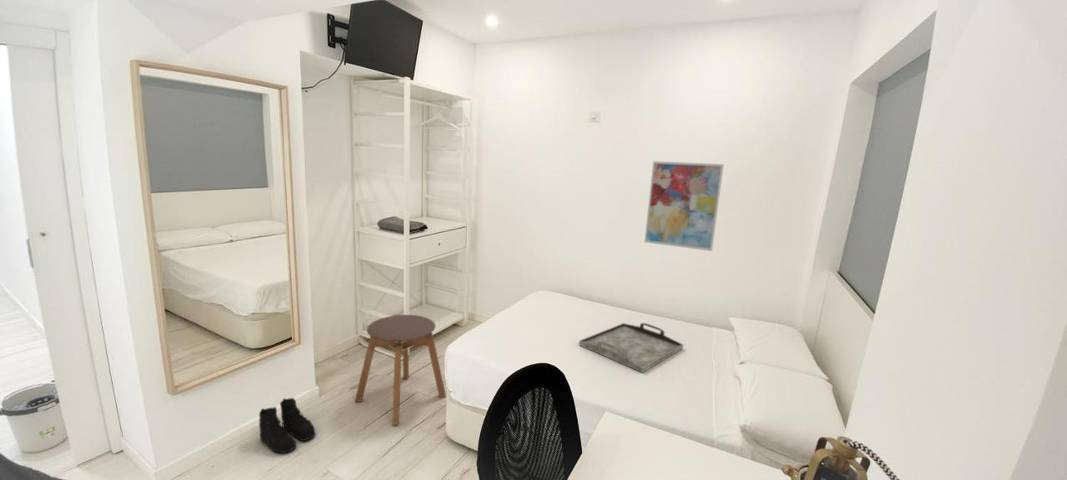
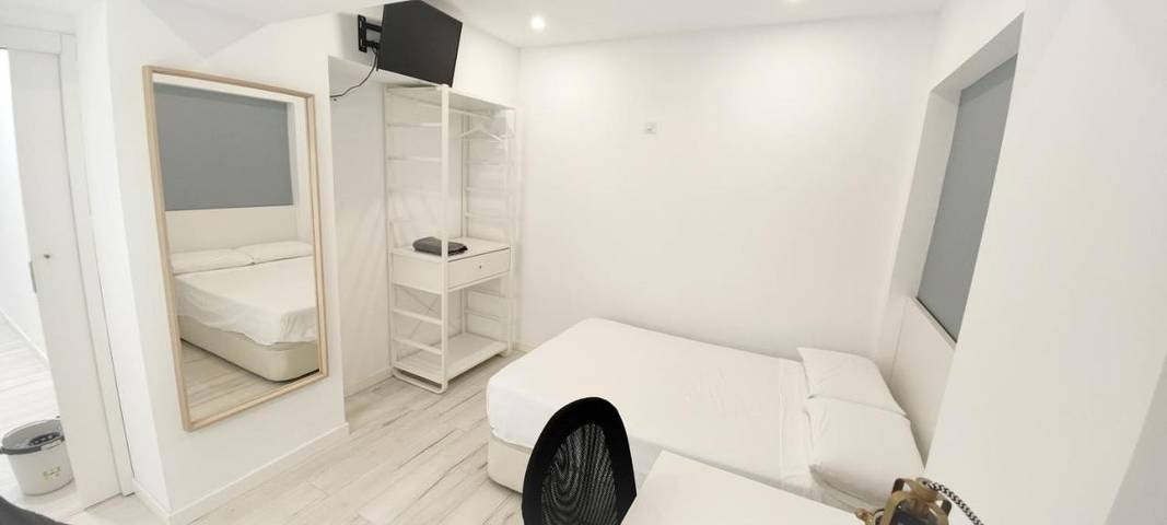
- serving tray (632, 340)
- stool (400, 361)
- boots (286, 421)
- wall art (682, 205)
